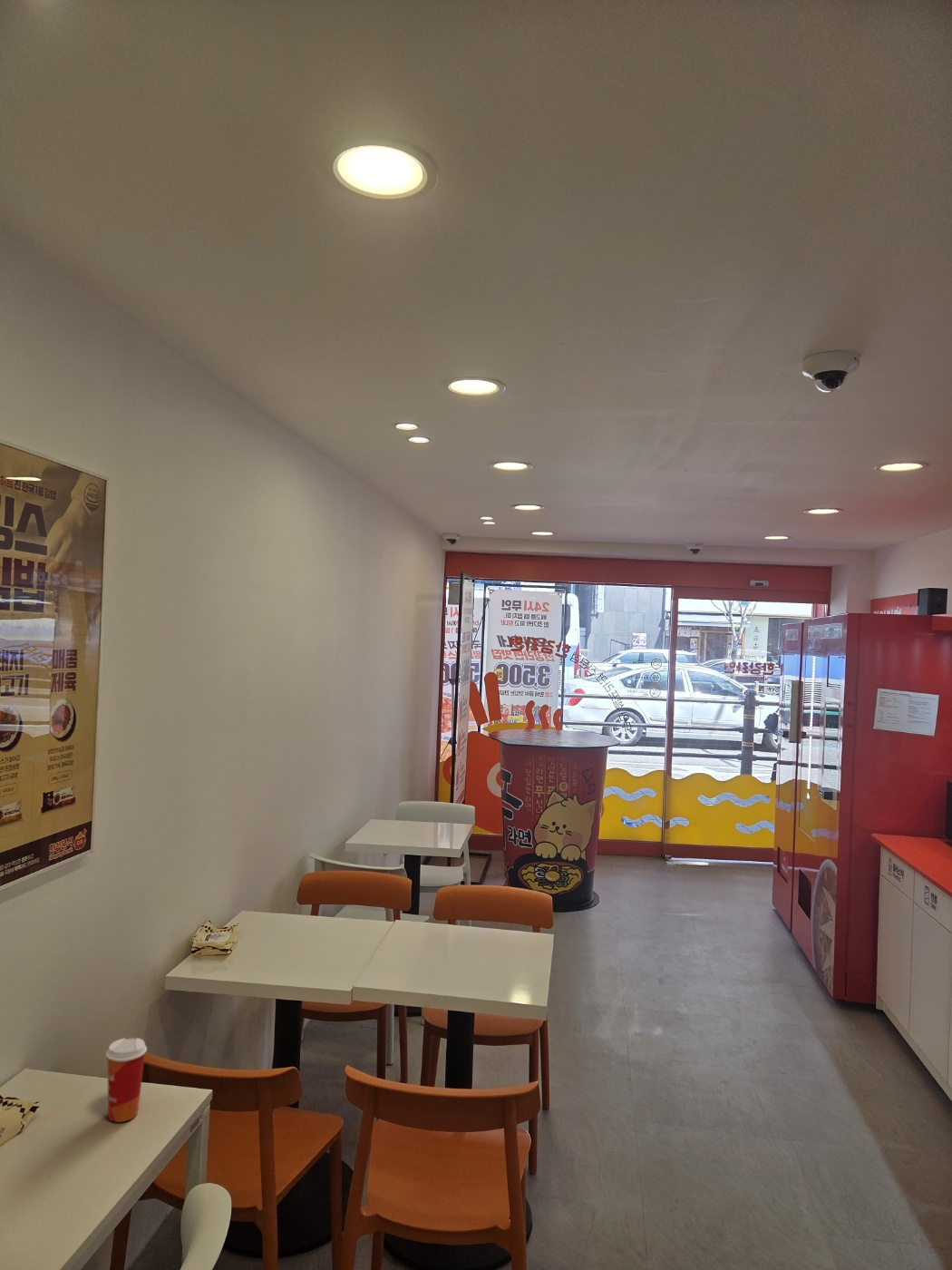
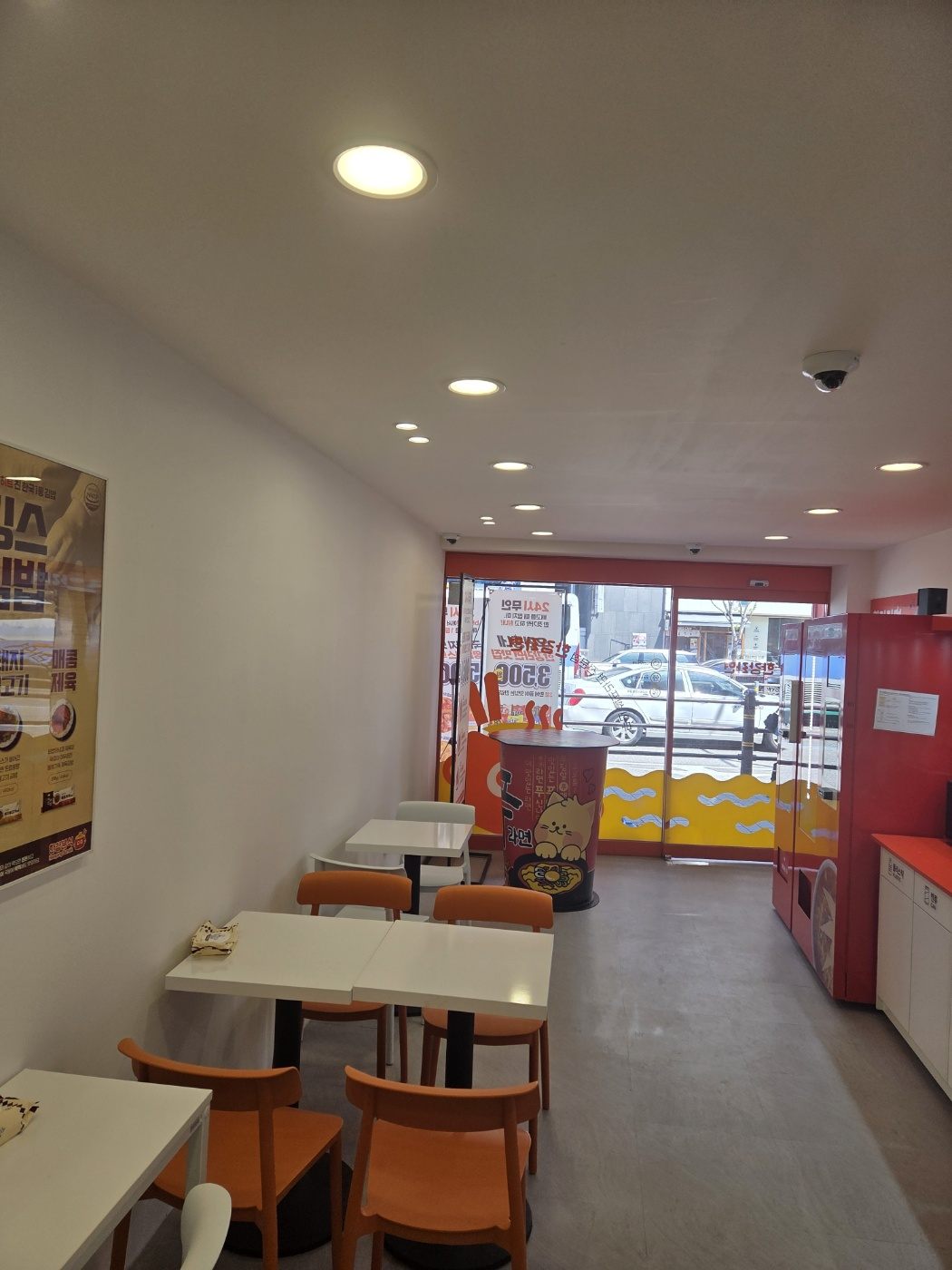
- paper cup (124, 1080)
